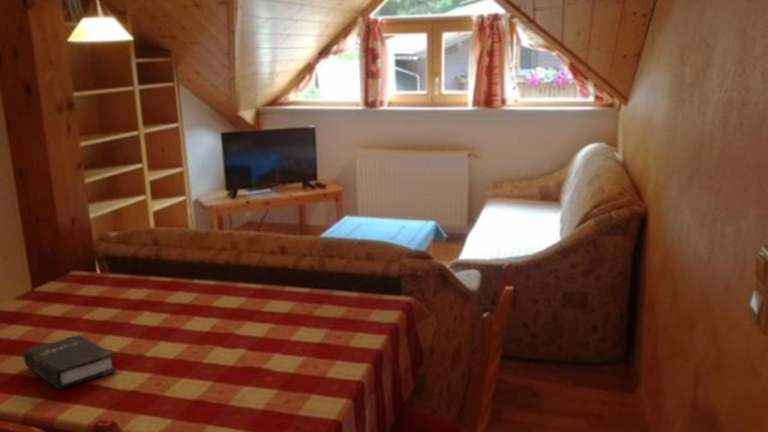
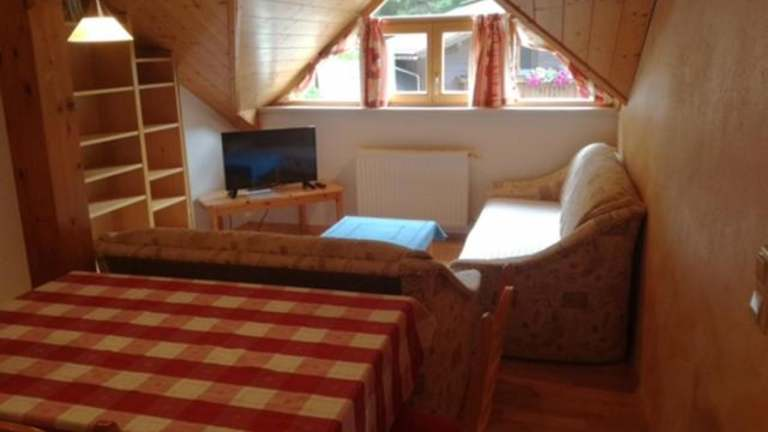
- hardback book (68, 360)
